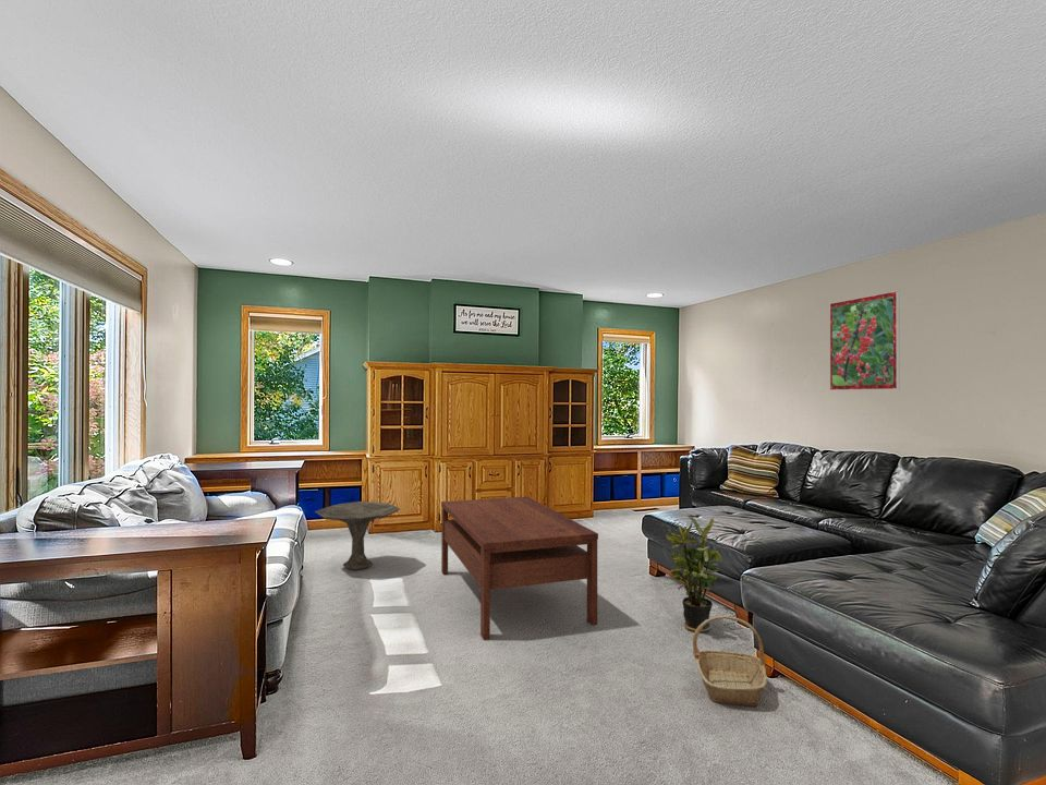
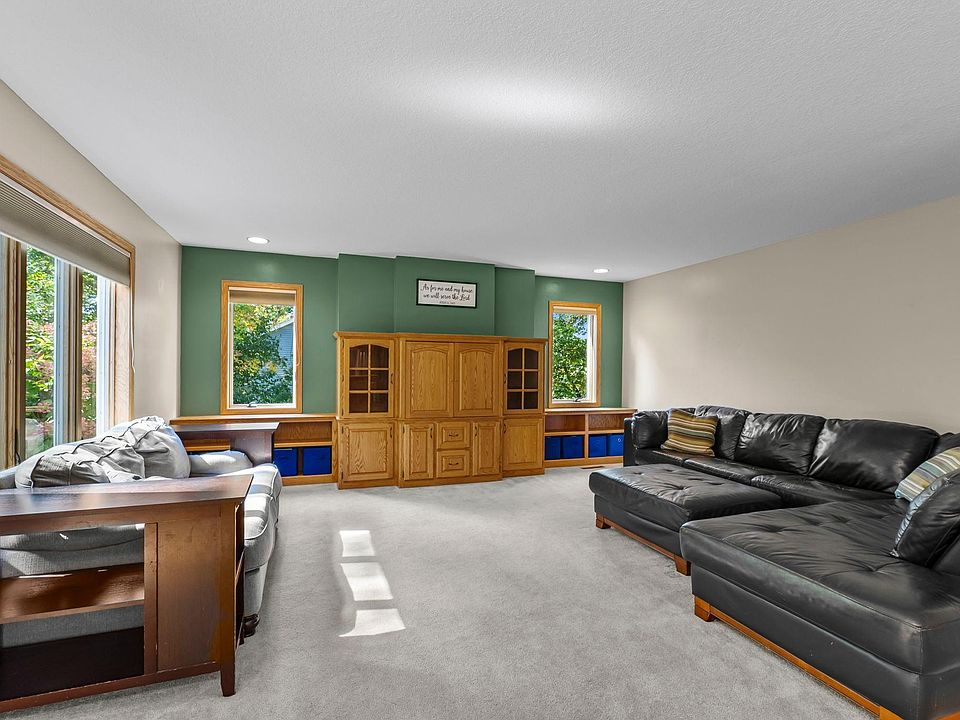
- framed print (862, 343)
- side table (357, 535)
- coffee table (509, 555)
- basket (730, 652)
- potted plant (692, 572)
